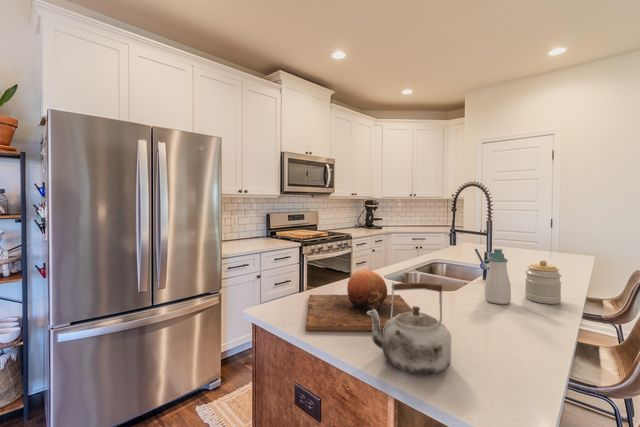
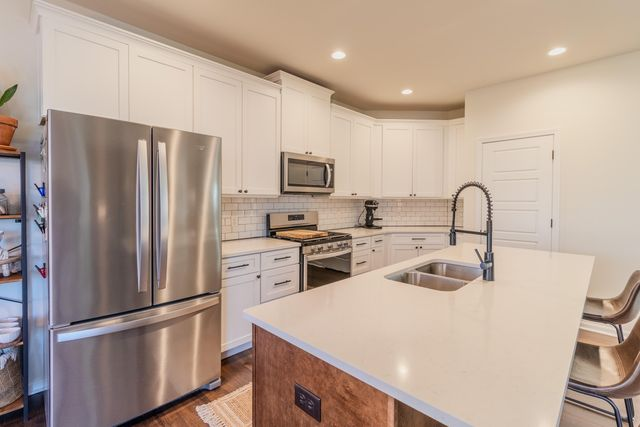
- chopping board (359, 291)
- kettle (407, 321)
- soap bottle (497, 275)
- jar (542, 280)
